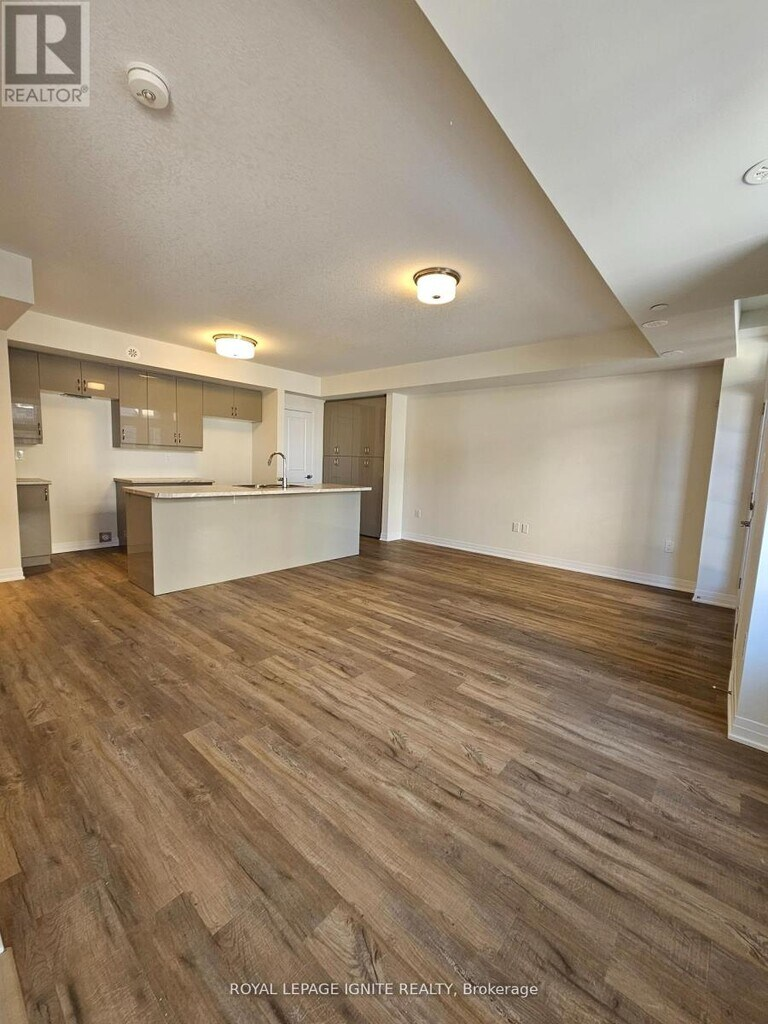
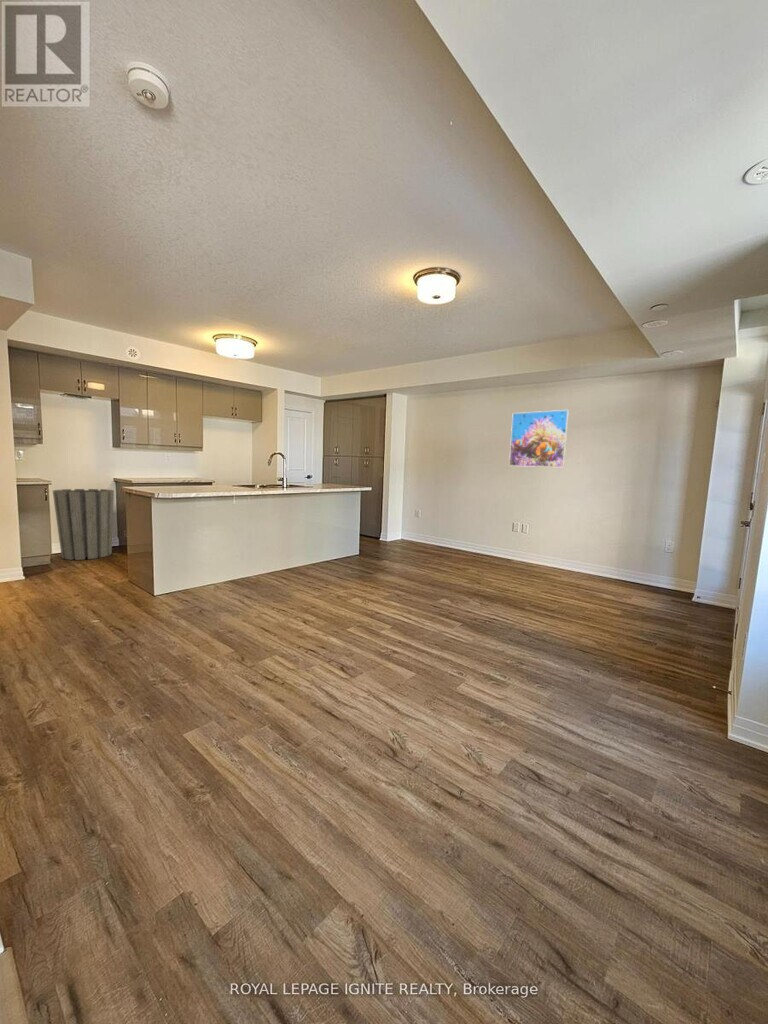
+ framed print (537, 439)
+ trash can (85, 523)
